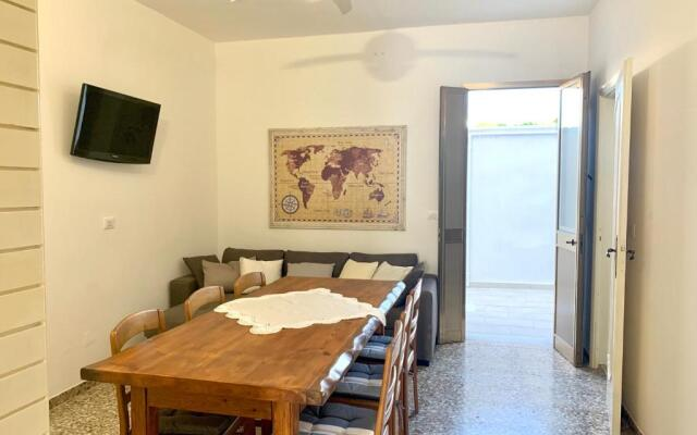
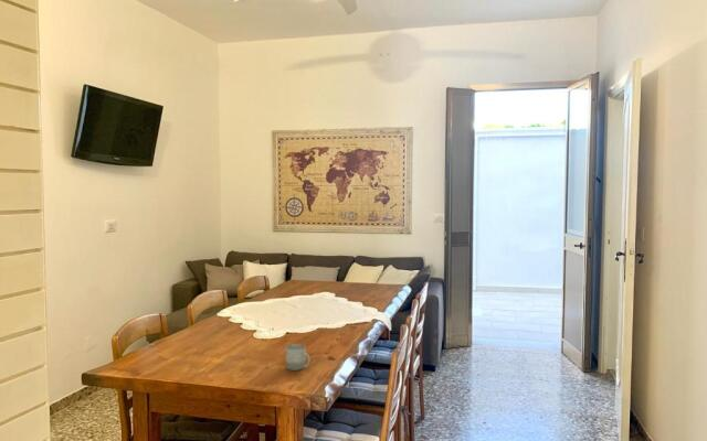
+ cup (298, 357)
